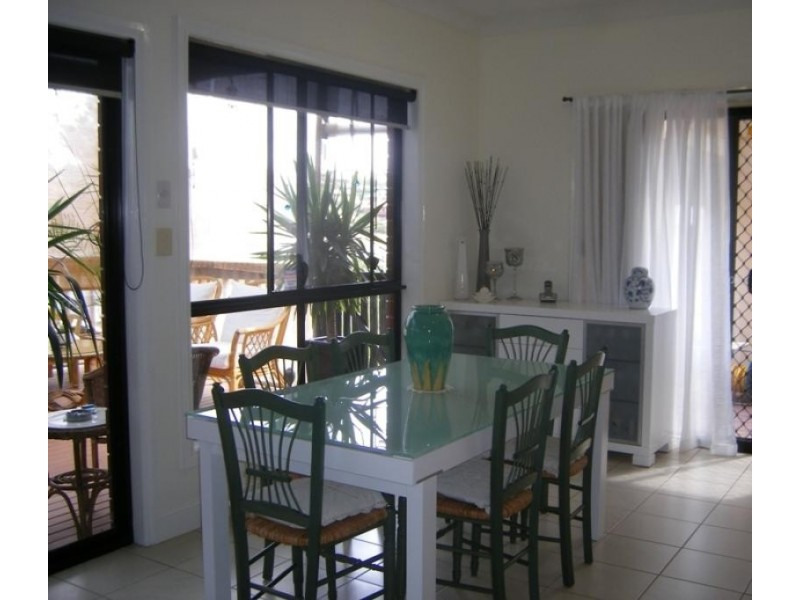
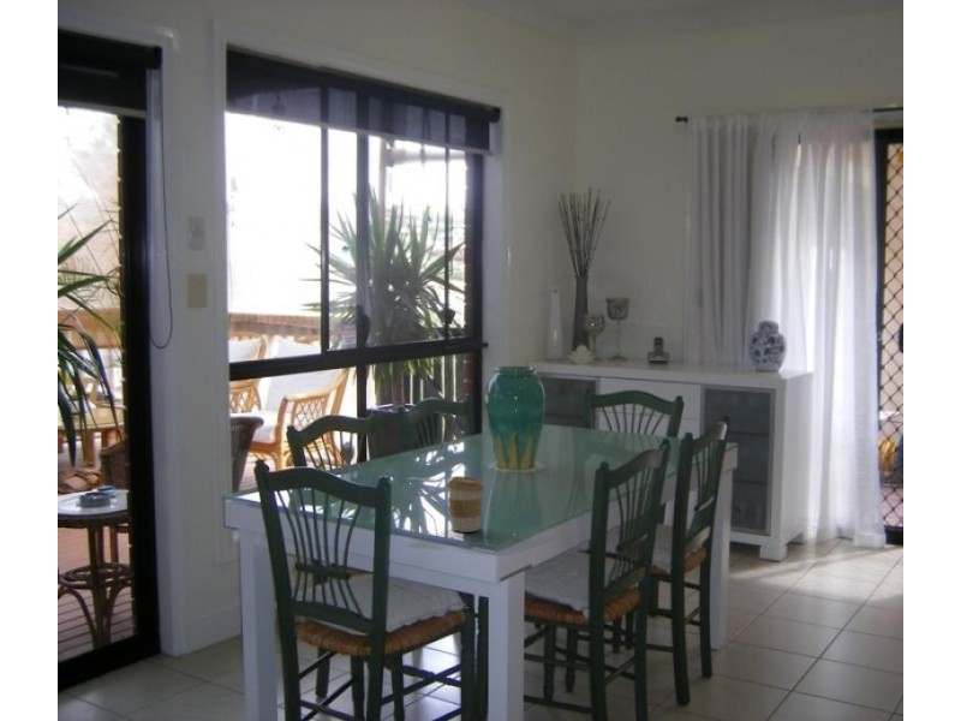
+ coffee cup (465, 502)
